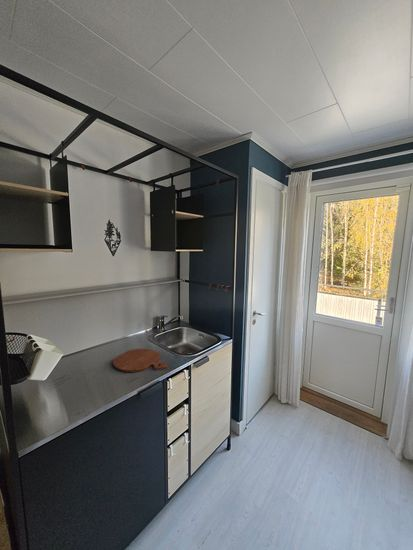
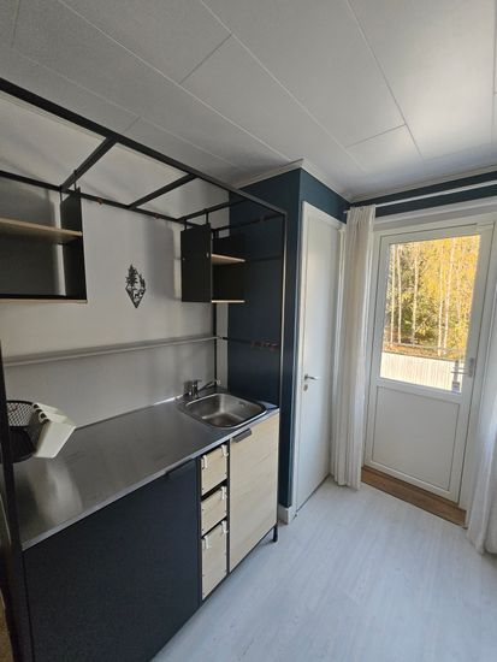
- cutting board (143, 360)
